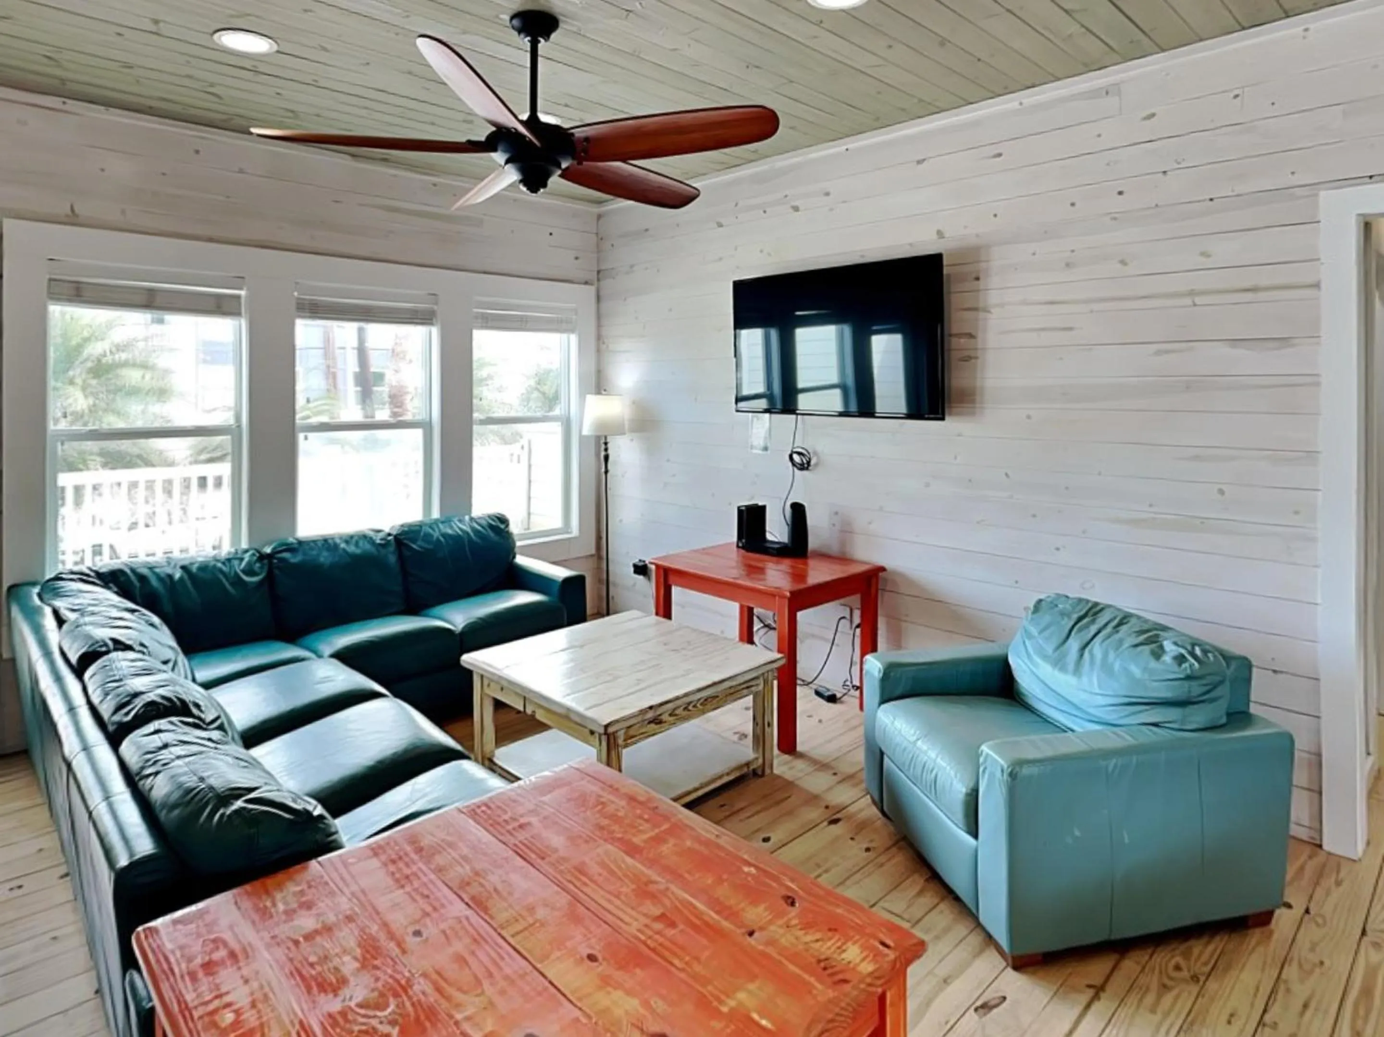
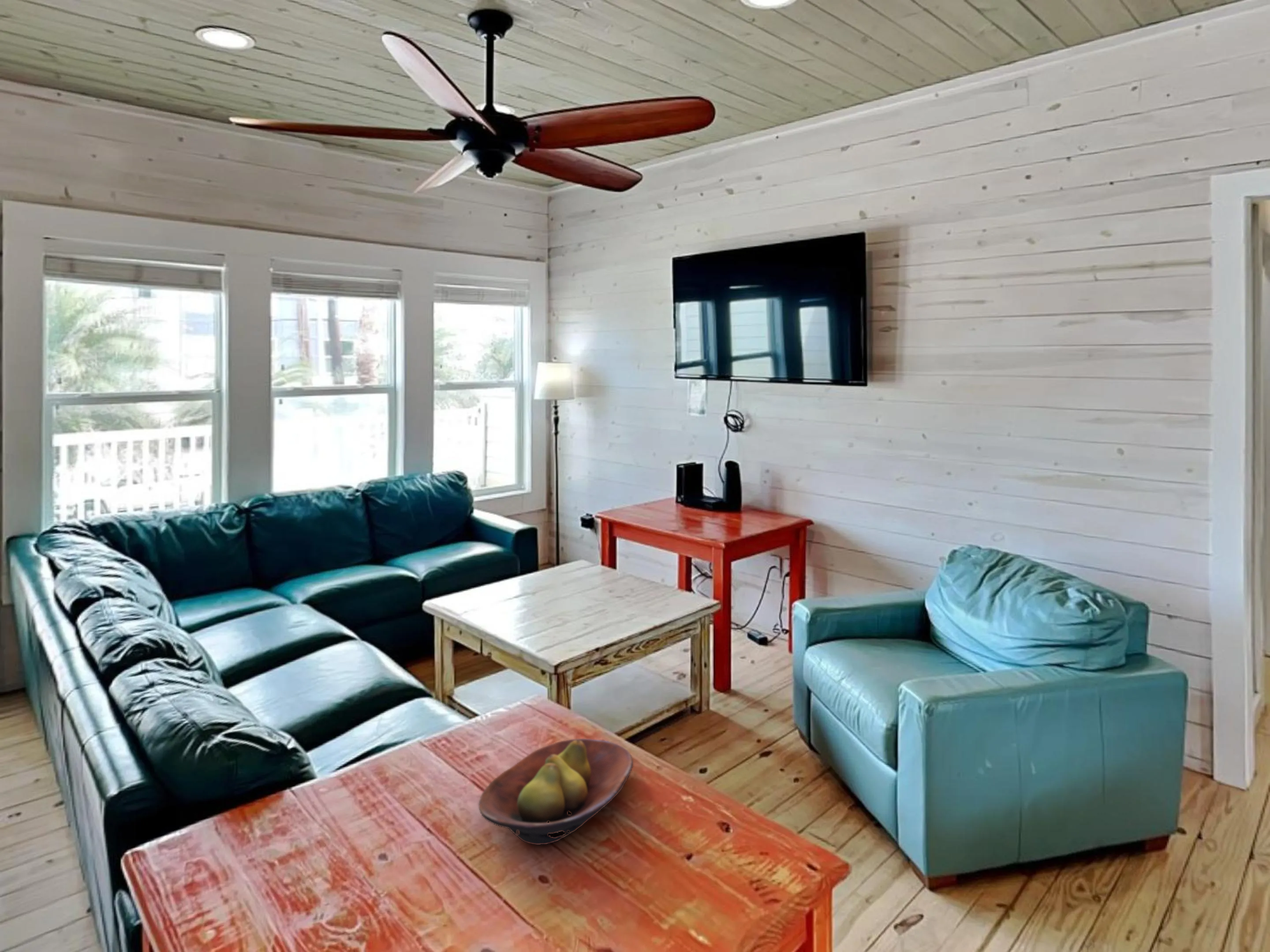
+ fruit bowl (561, 780)
